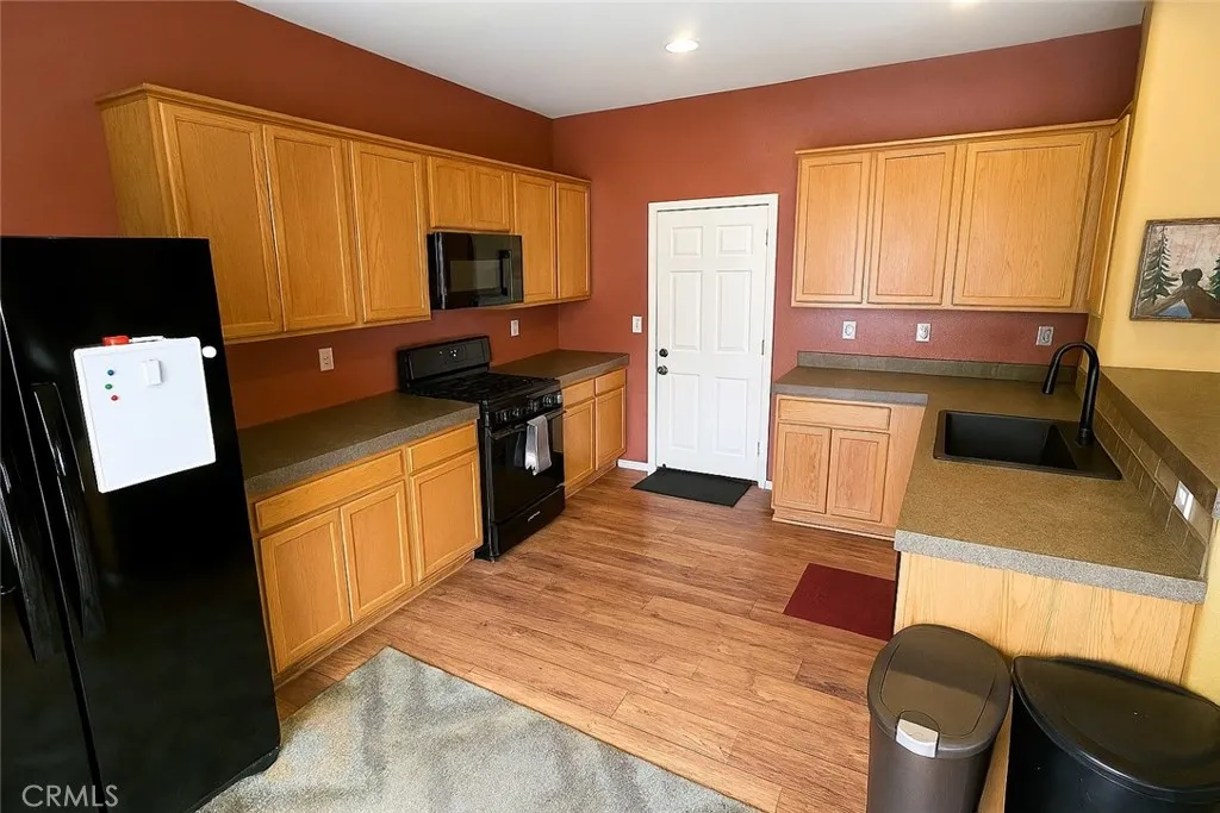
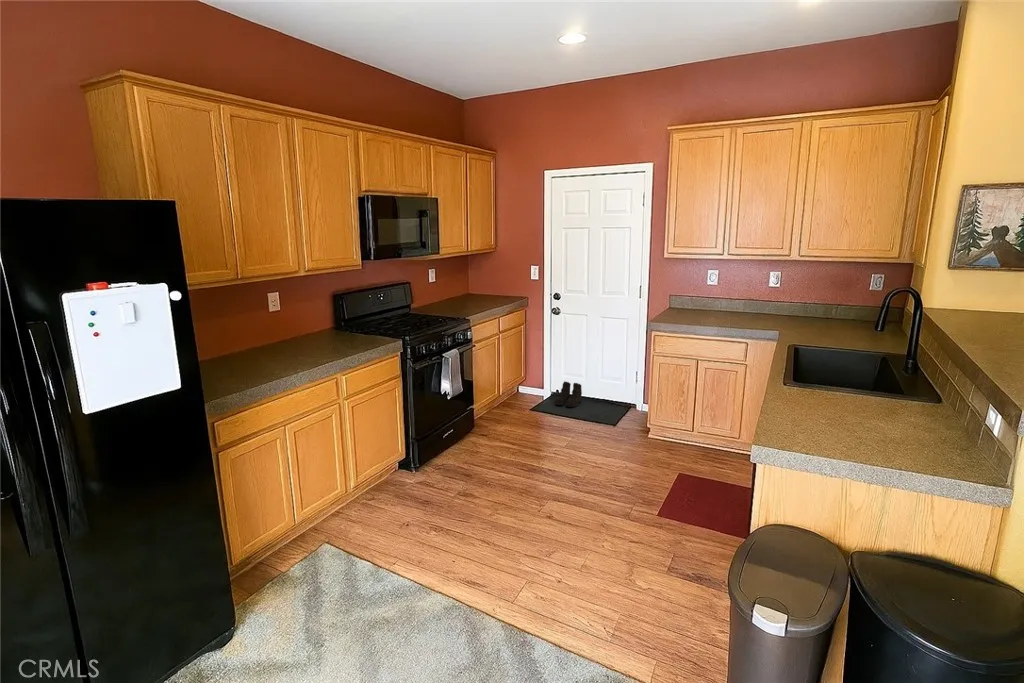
+ boots (568, 393)
